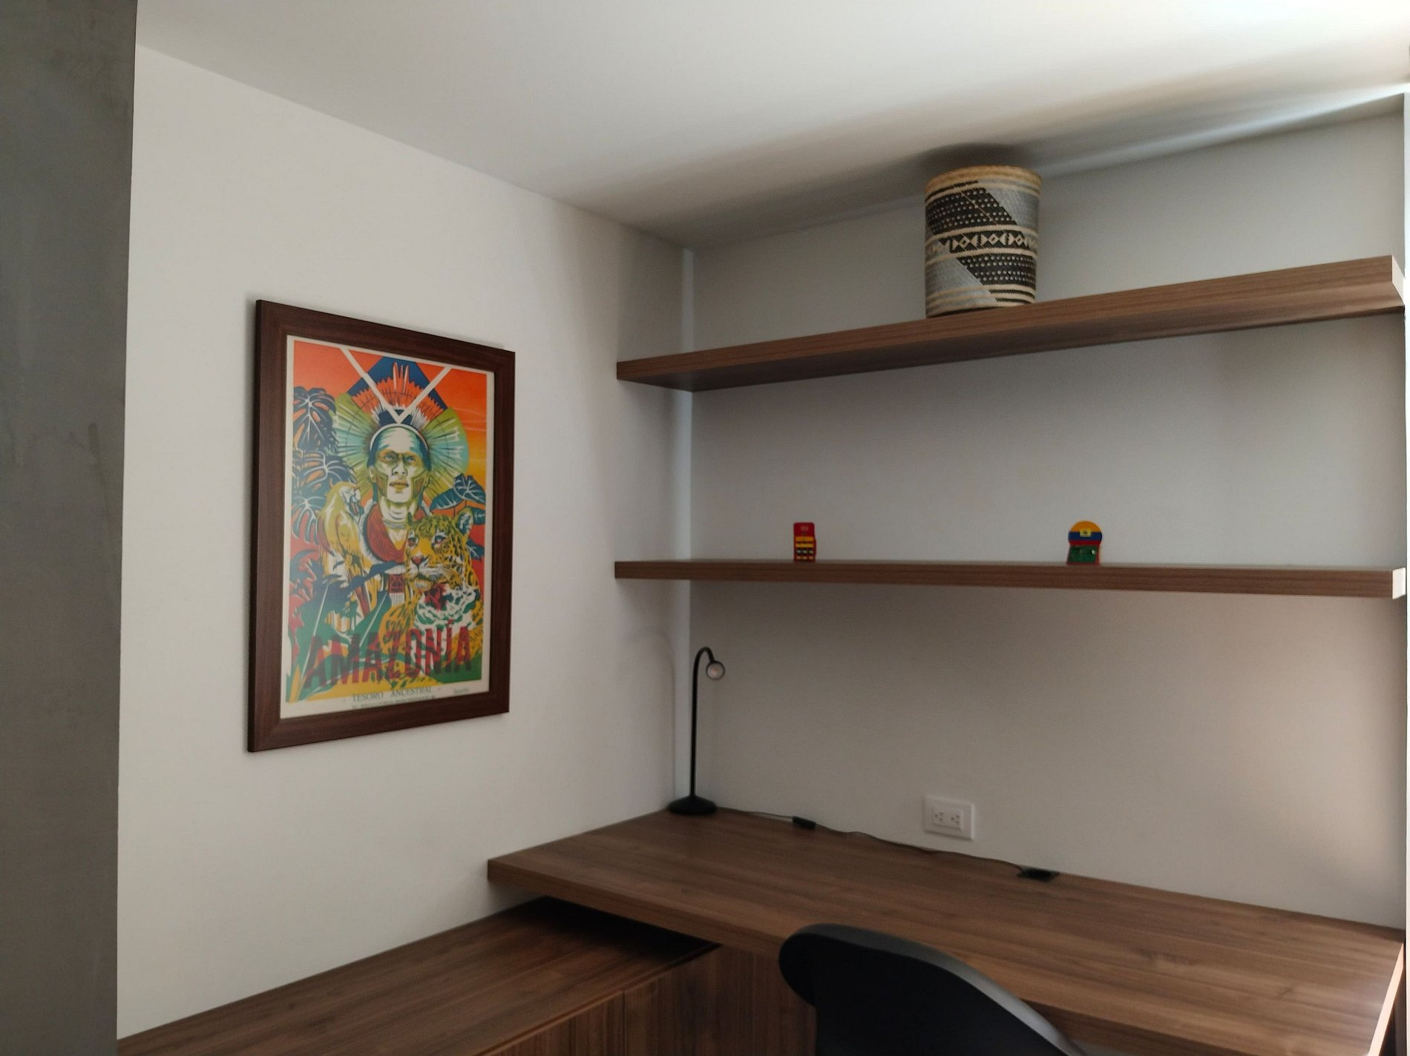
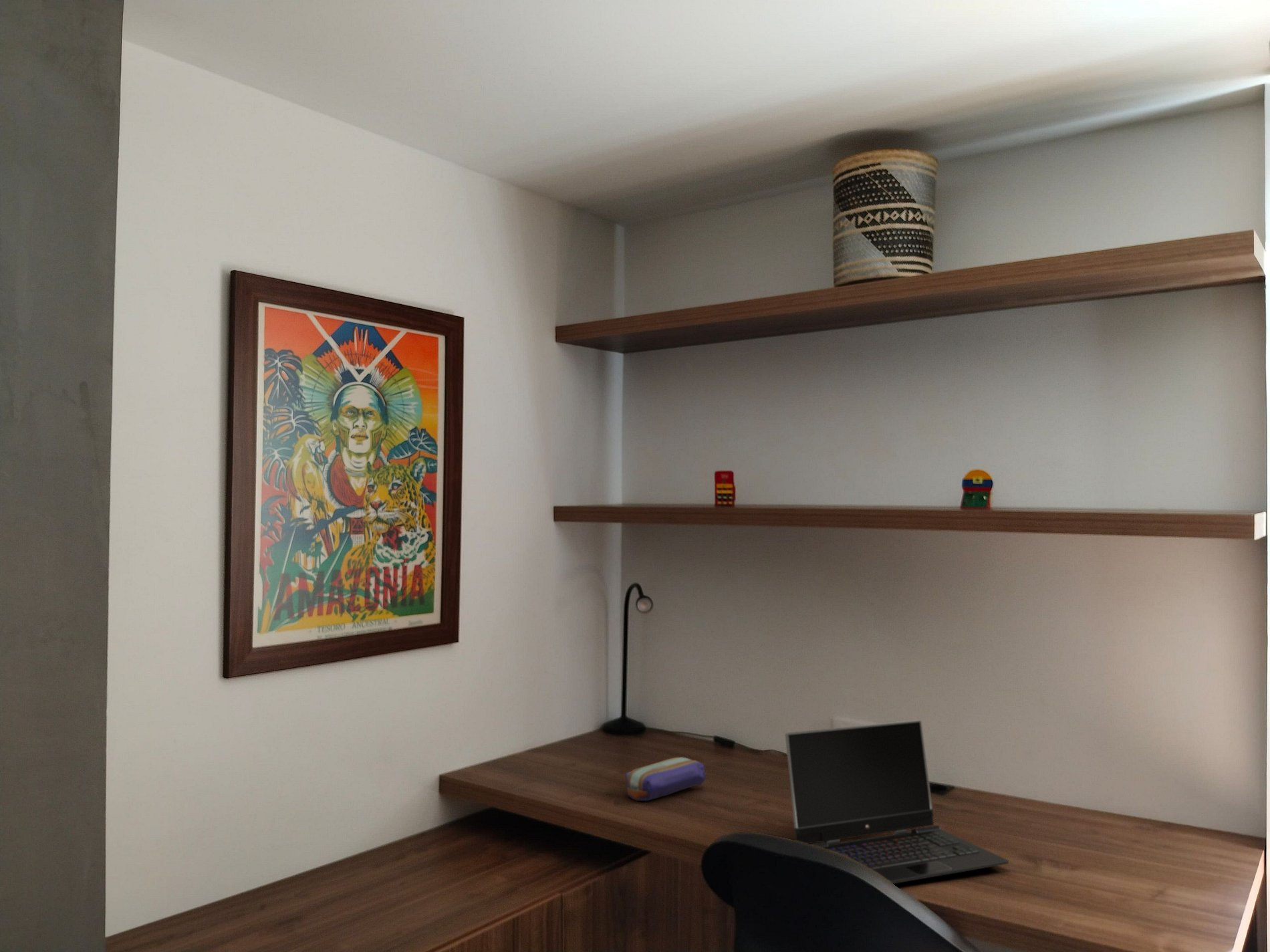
+ laptop computer (893, 798)
+ pencil case (666, 778)
